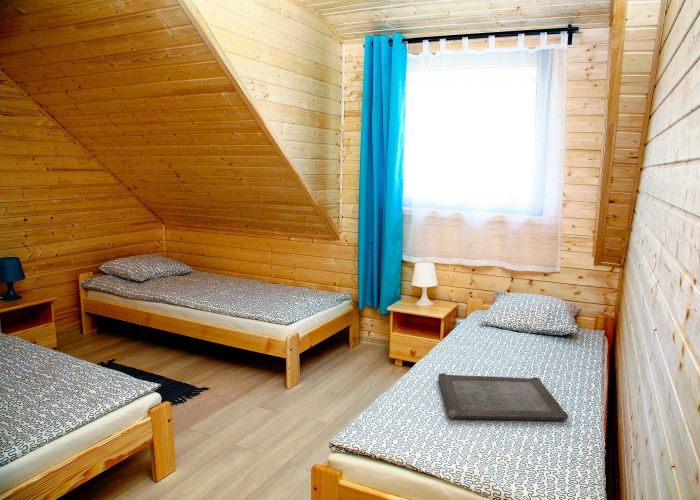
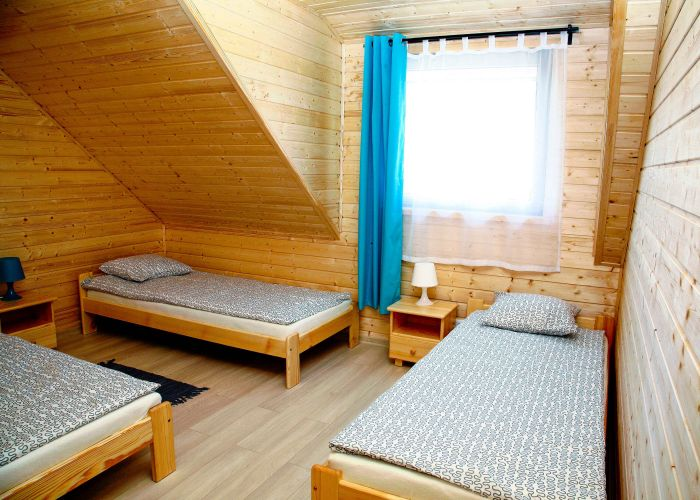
- serving tray (497, 395)
